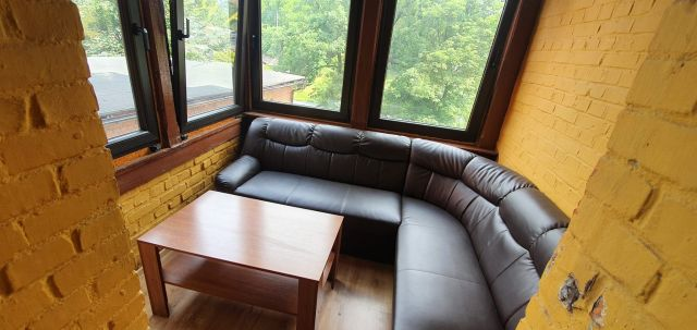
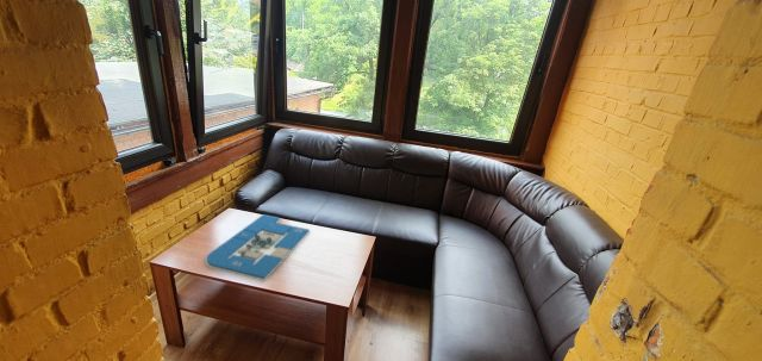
+ board game (263, 239)
